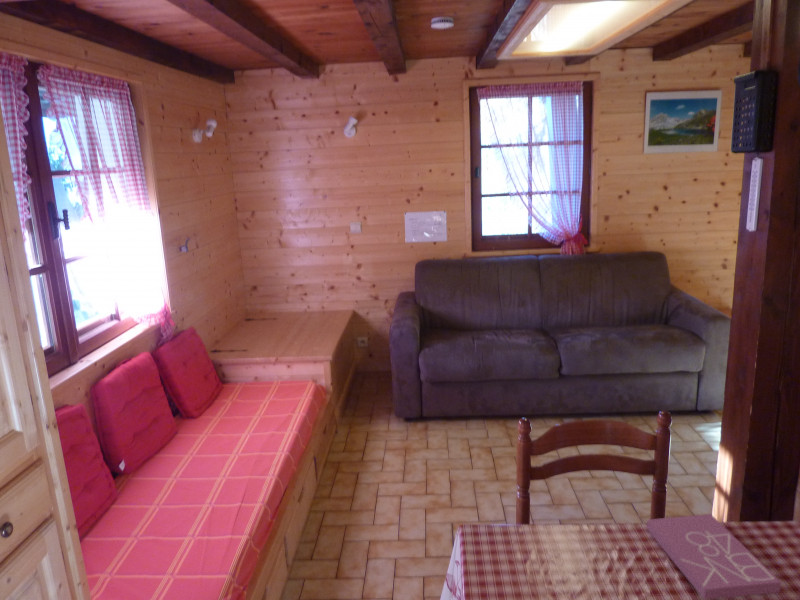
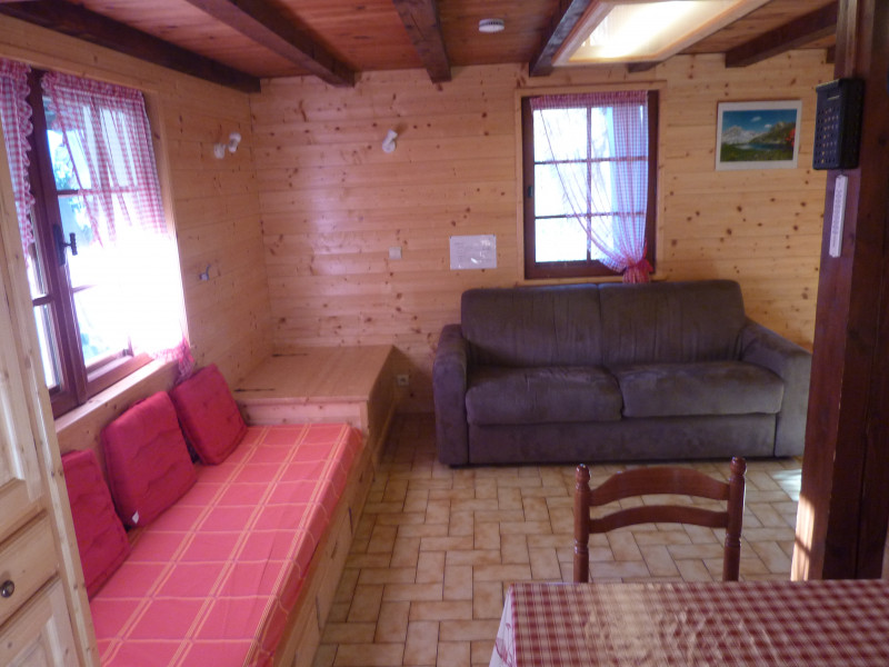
- book (707, 552)
